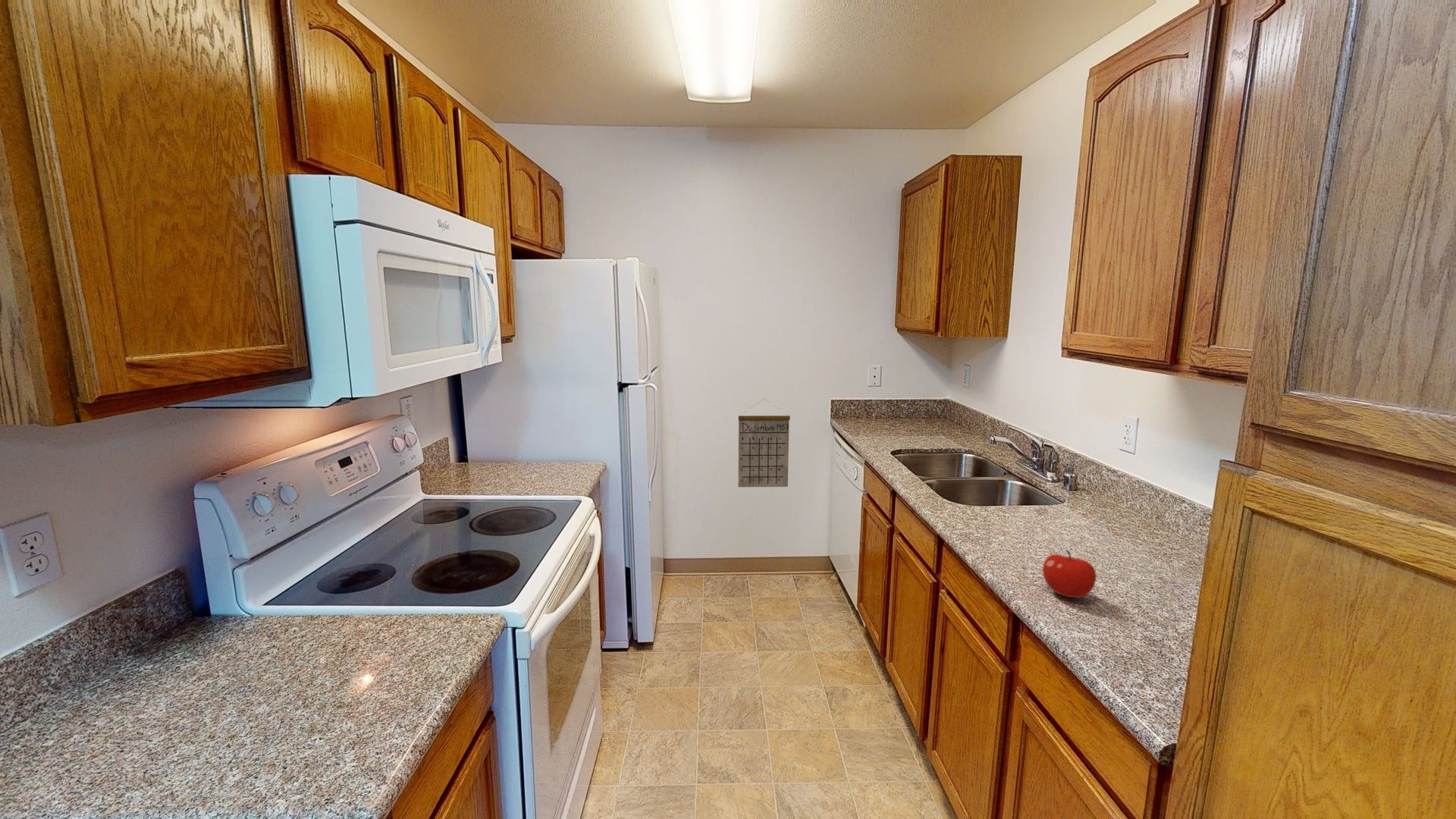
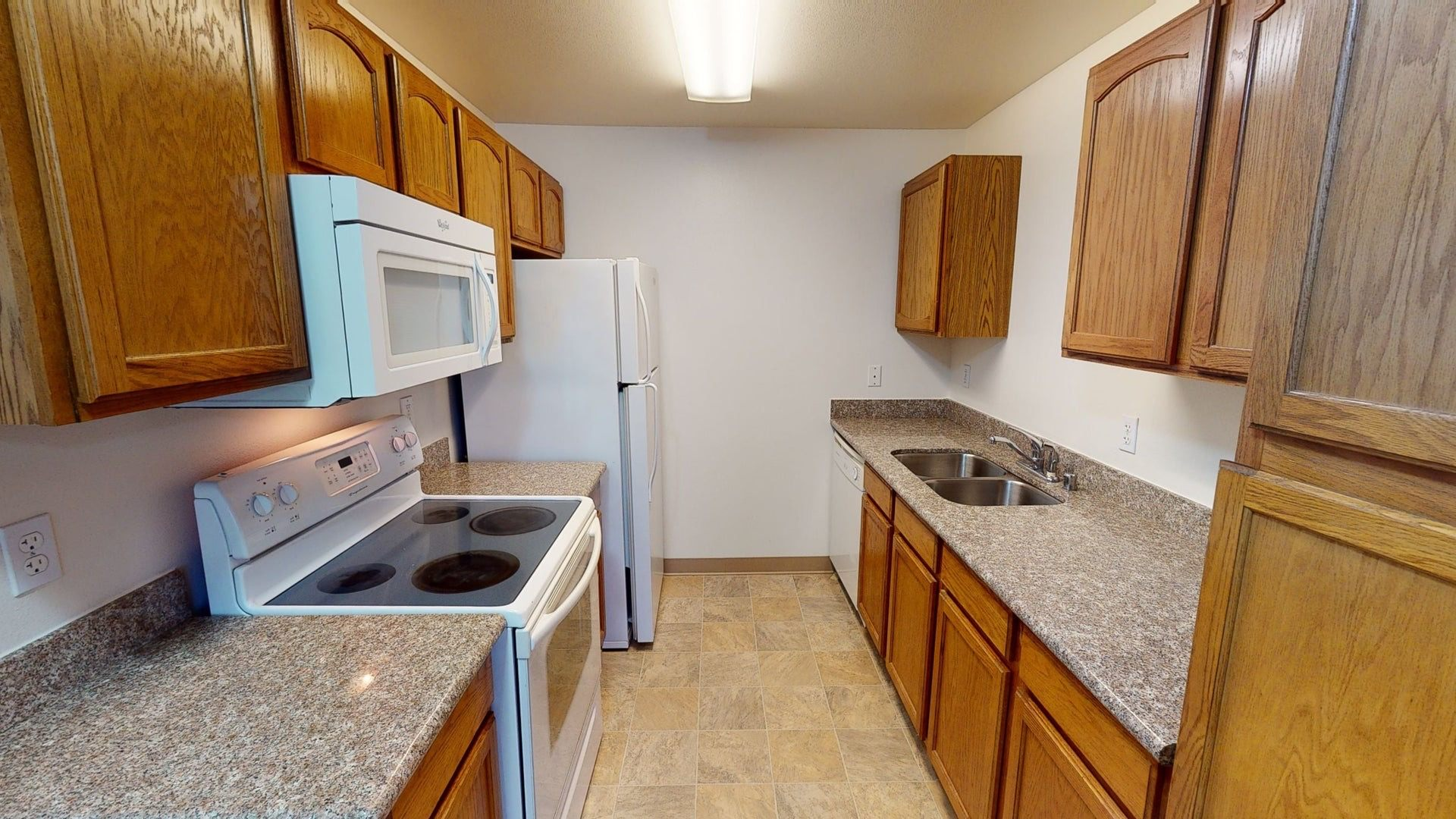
- calendar (764, 443)
- fruit (1068, 573)
